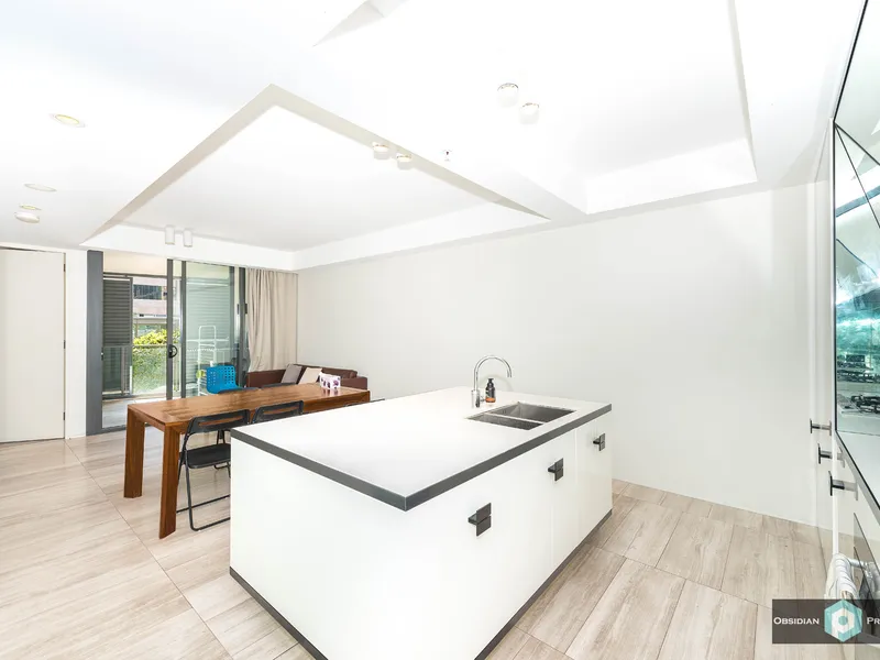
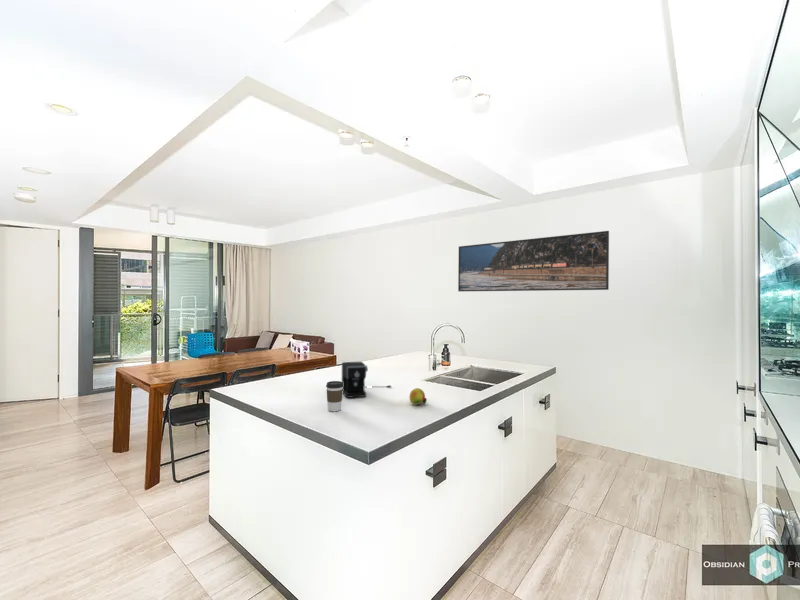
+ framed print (523, 265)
+ fruit (417, 396)
+ coffee maker (365, 377)
+ coffee cup (334, 396)
